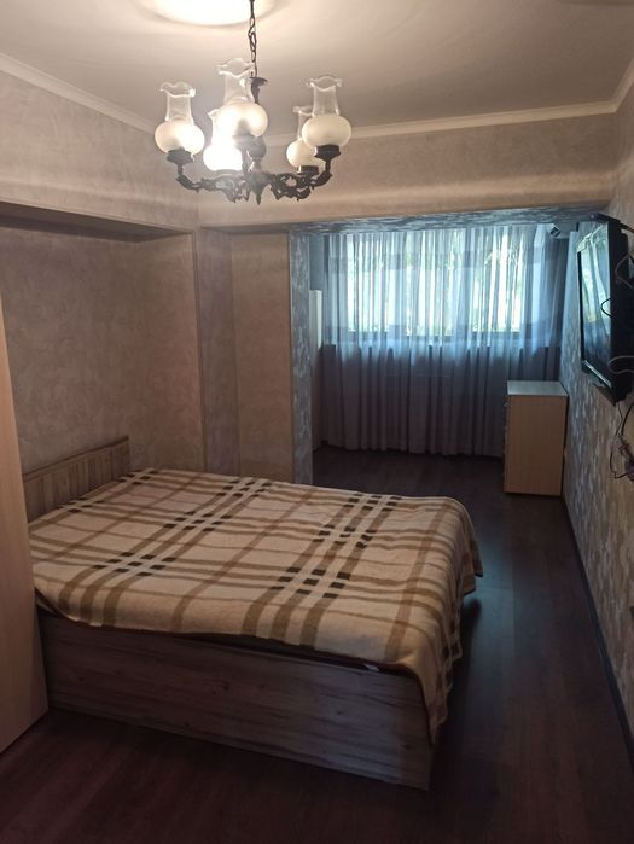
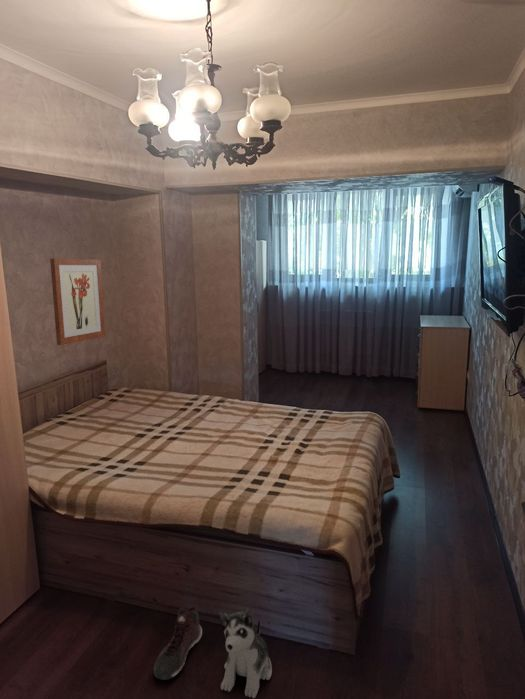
+ sneaker (176, 635)
+ plush toy (247, 635)
+ wall art (79, 300)
